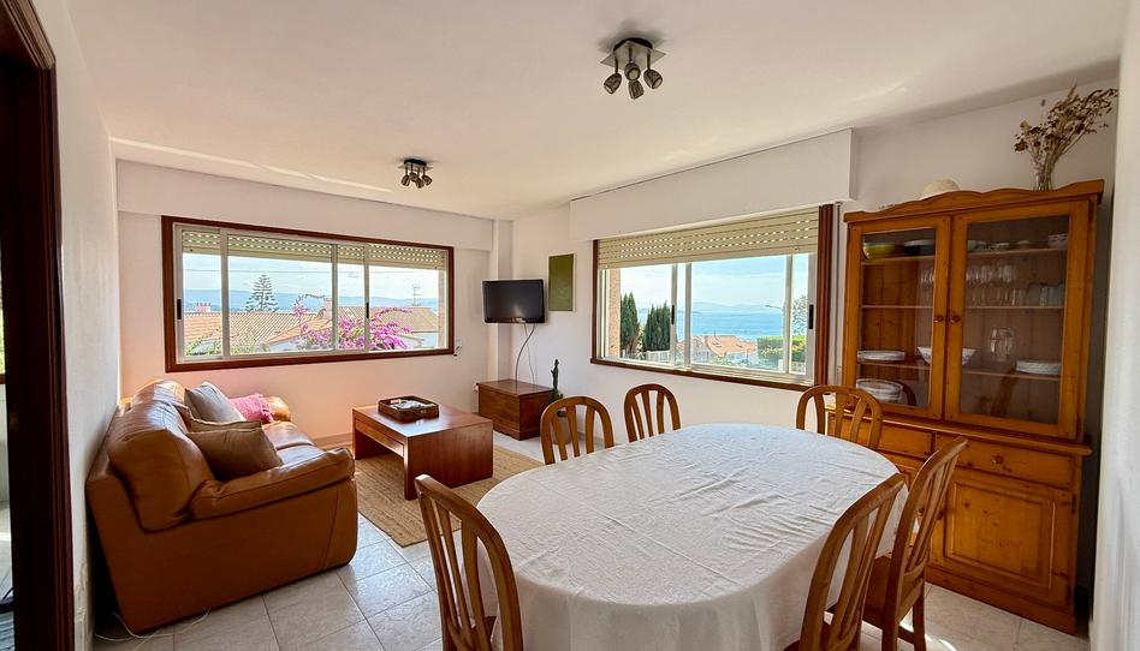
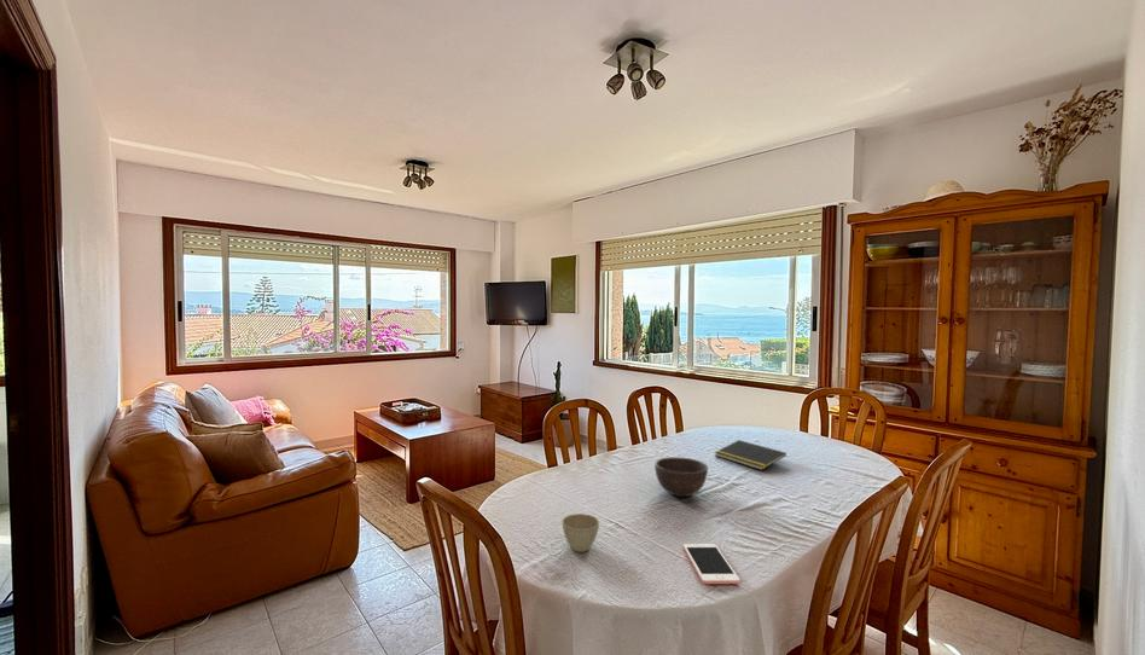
+ bowl (680, 479)
+ flower pot (580, 534)
+ notepad (749, 453)
+ cell phone (709, 562)
